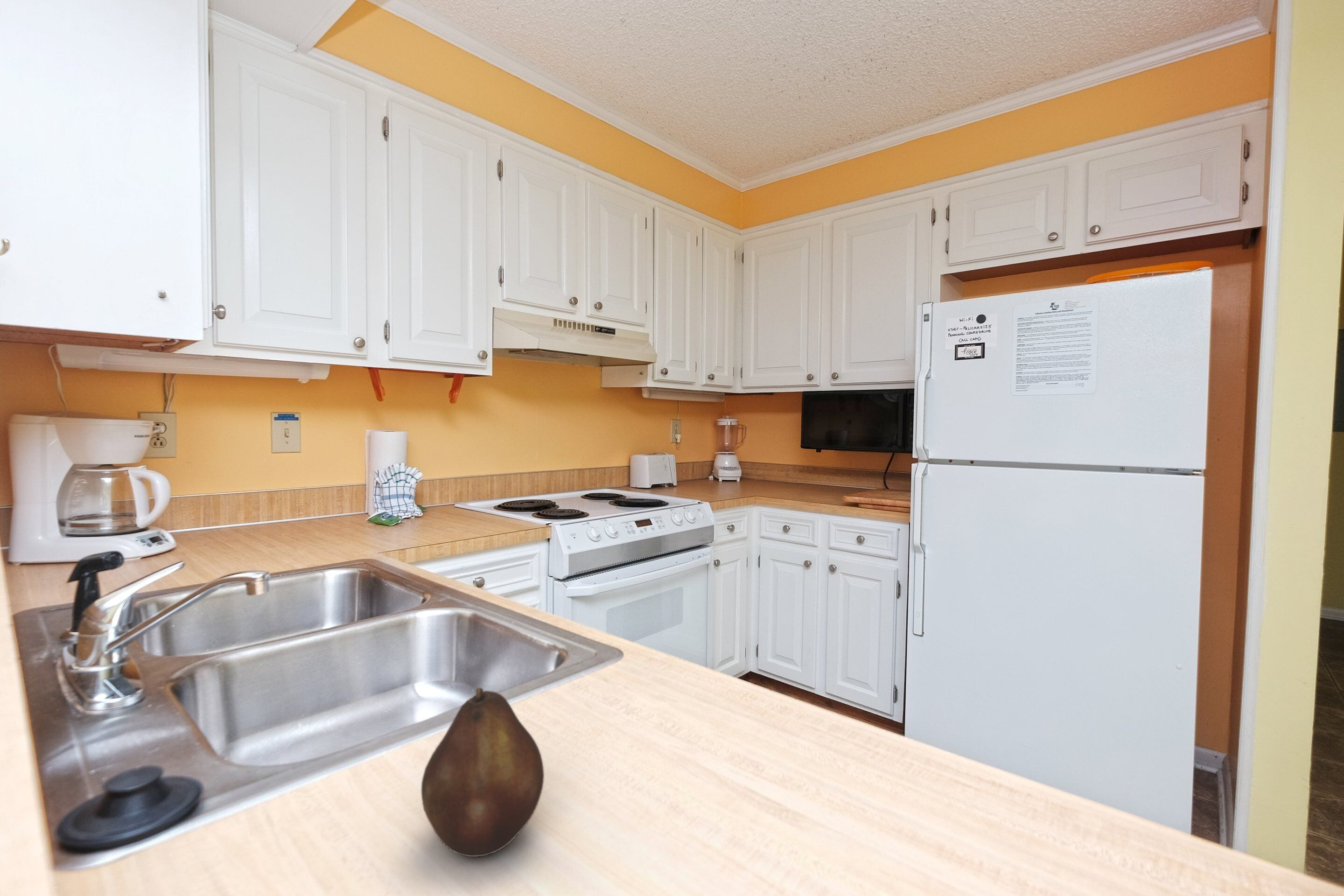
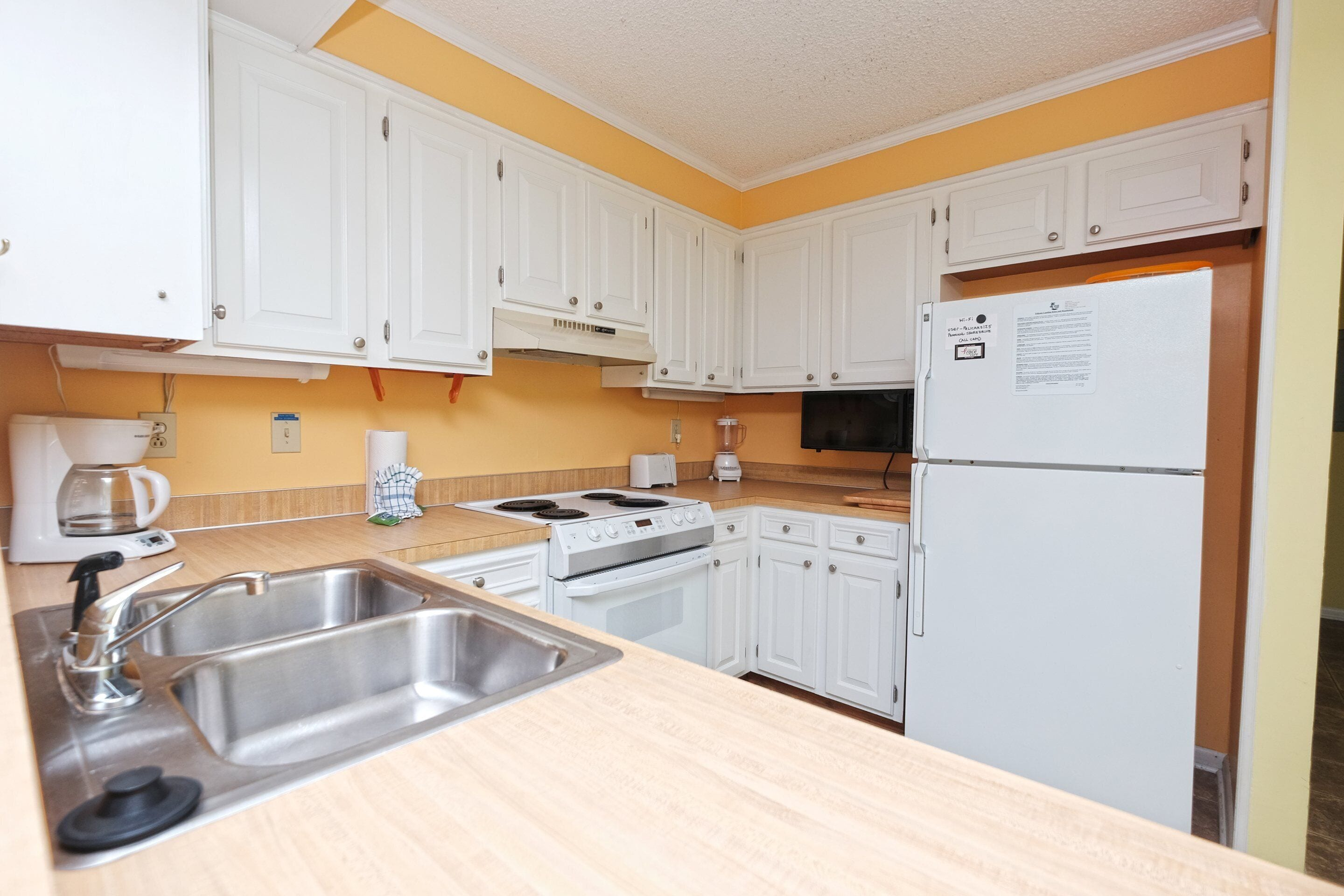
- fruit (484, 764)
